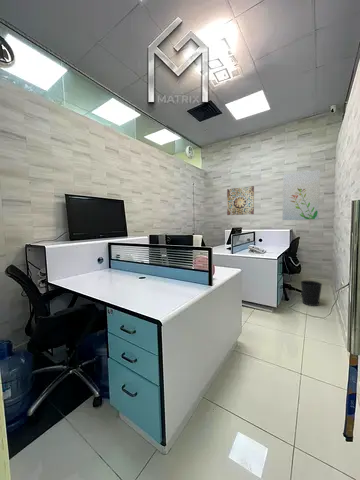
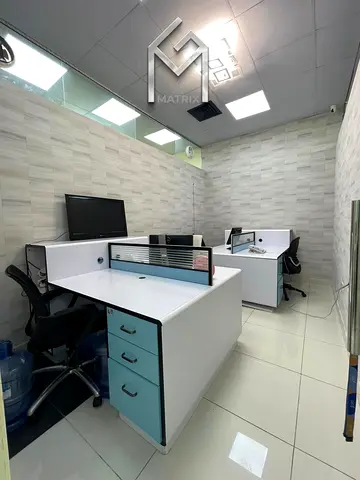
- wall art (300, 196)
- wall art (240, 201)
- wastebasket (310, 293)
